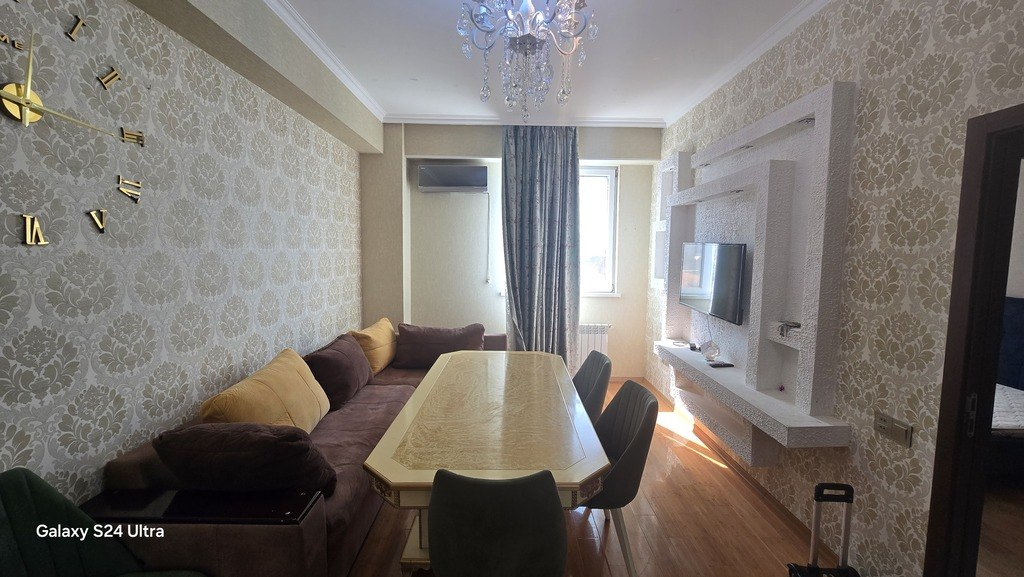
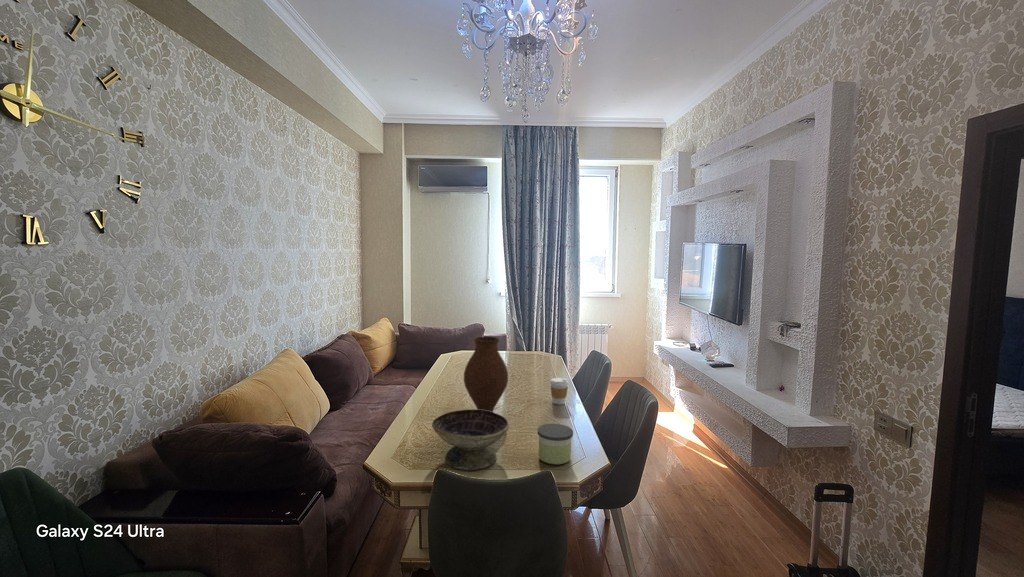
+ candle (554, 444)
+ decorative bowl (470, 437)
+ coffee cup (558, 390)
+ vase (486, 375)
